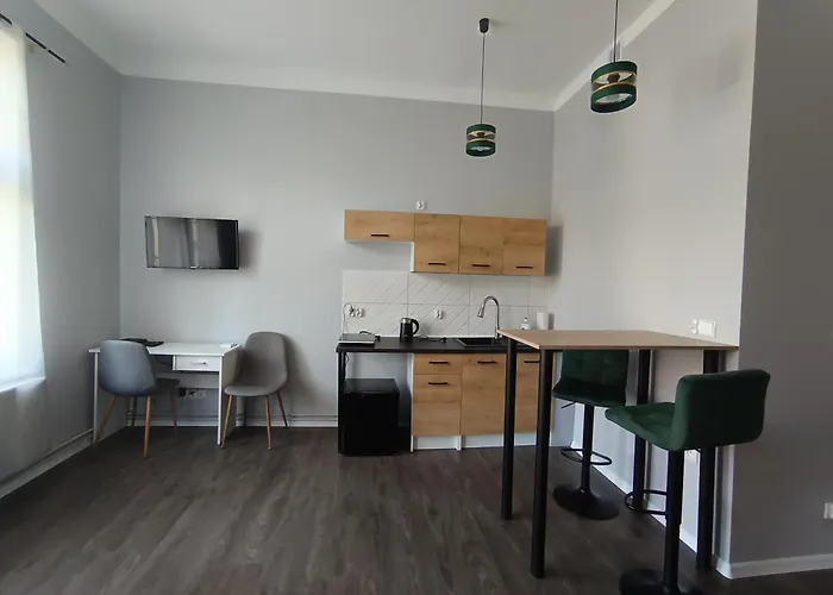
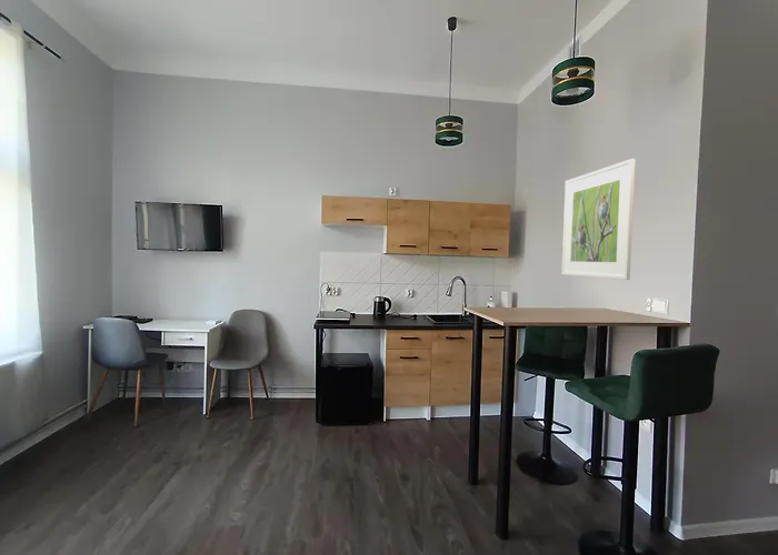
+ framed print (594, 224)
